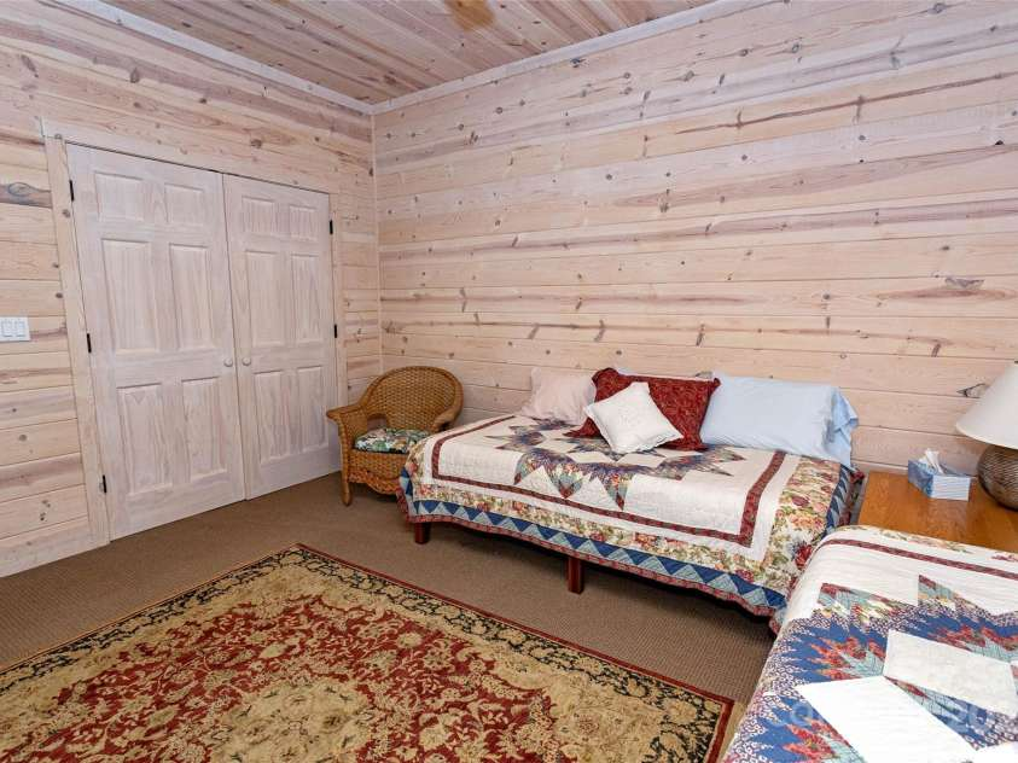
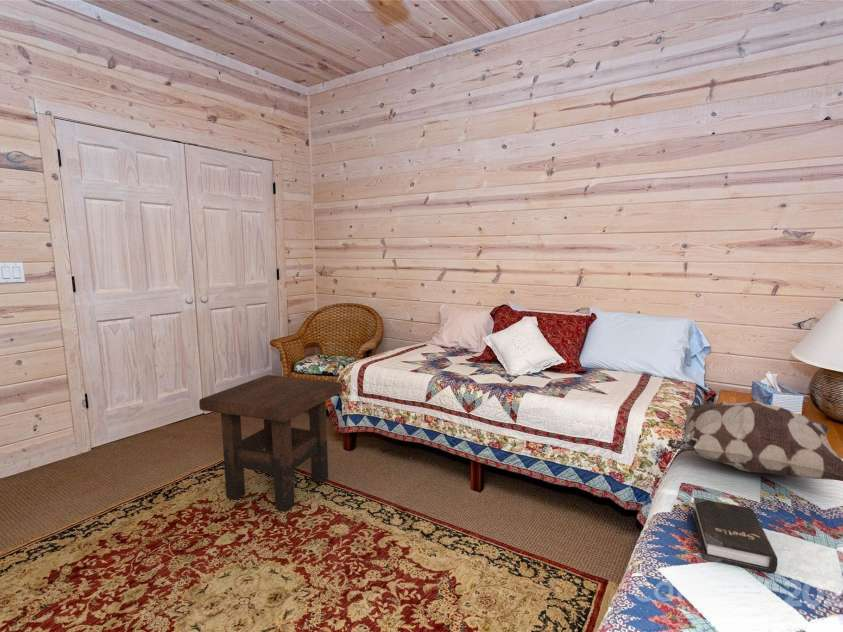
+ hardback book (731, 531)
+ decorative pillow (751, 436)
+ side table (277, 439)
